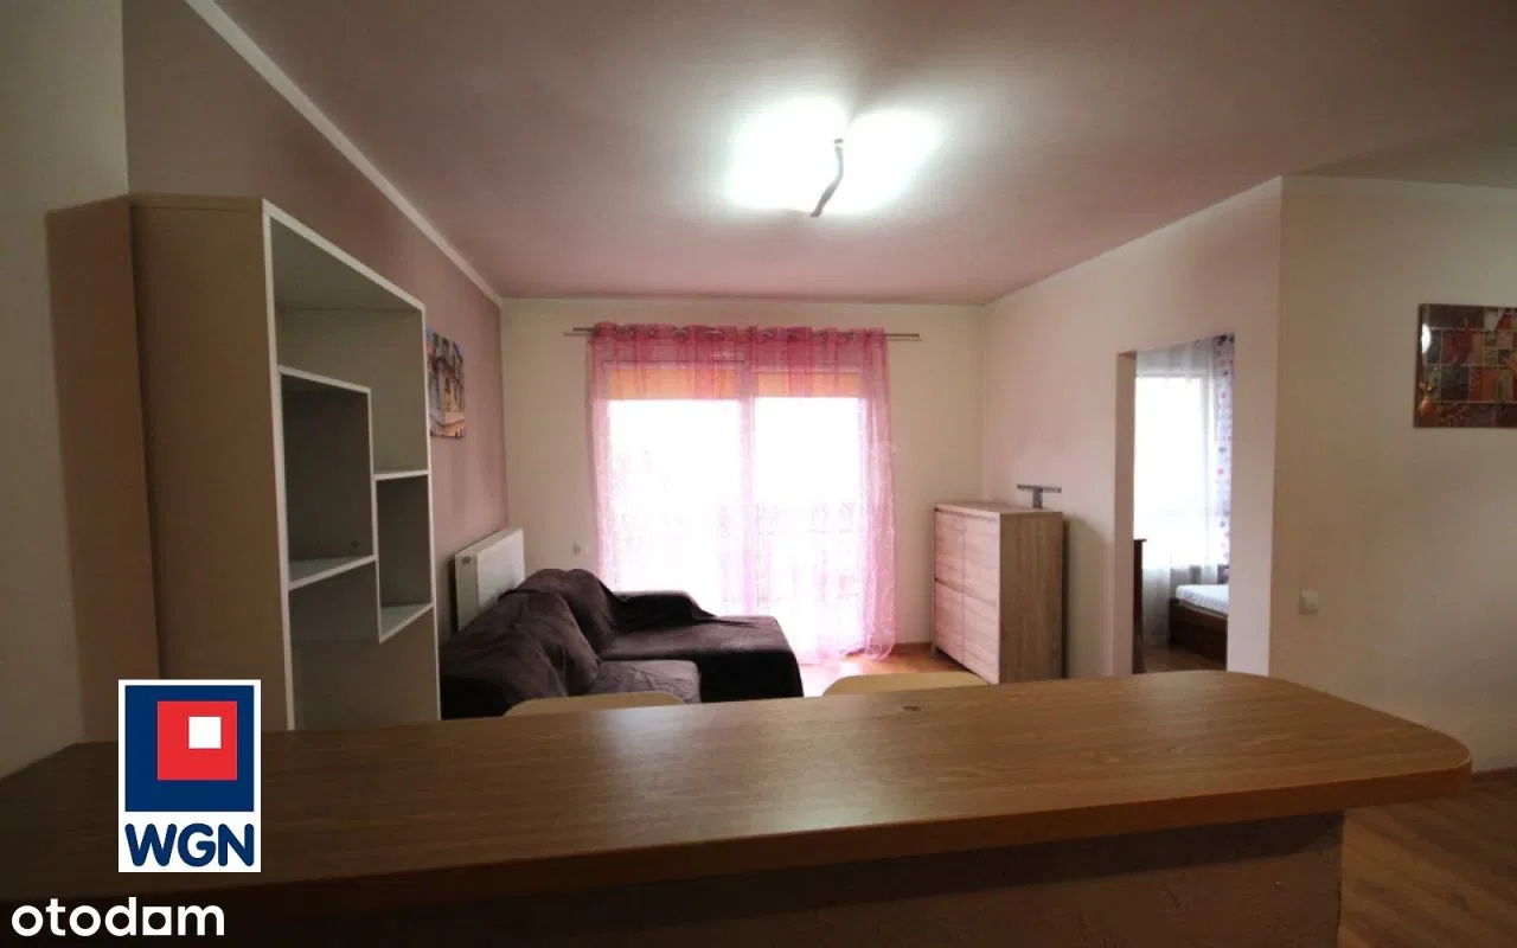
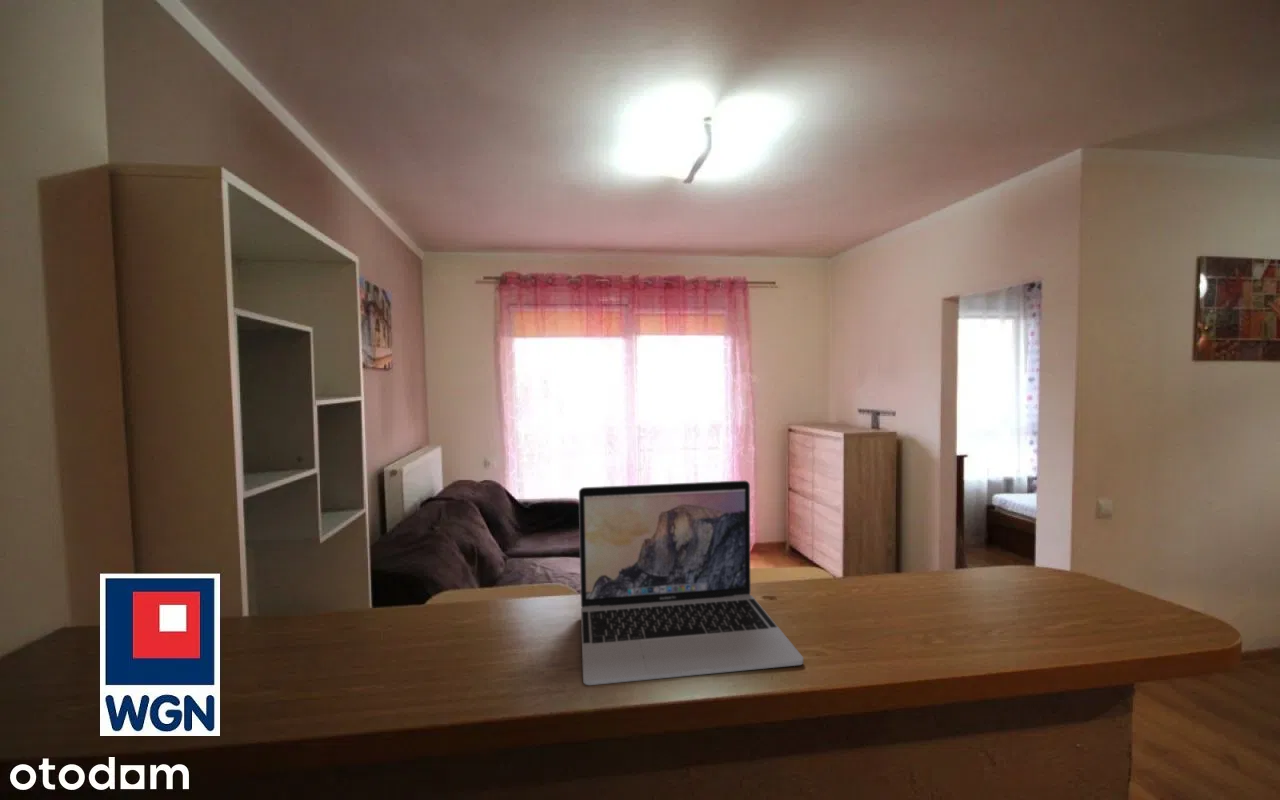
+ laptop (679, 567)
